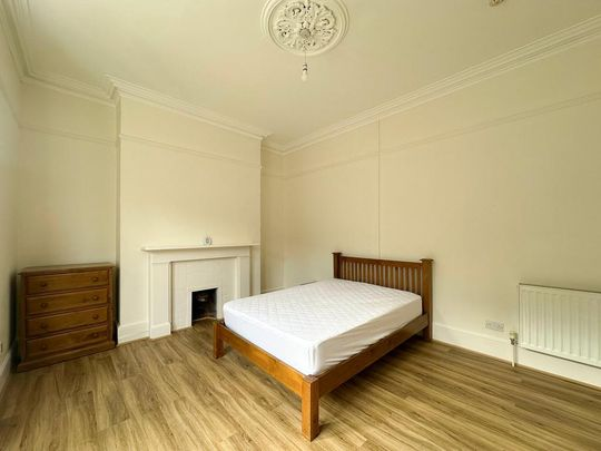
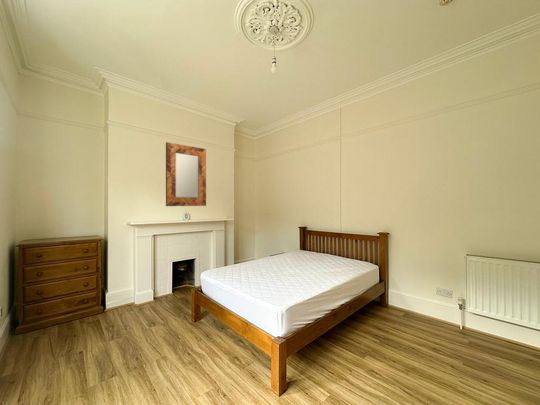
+ home mirror (187, 176)
